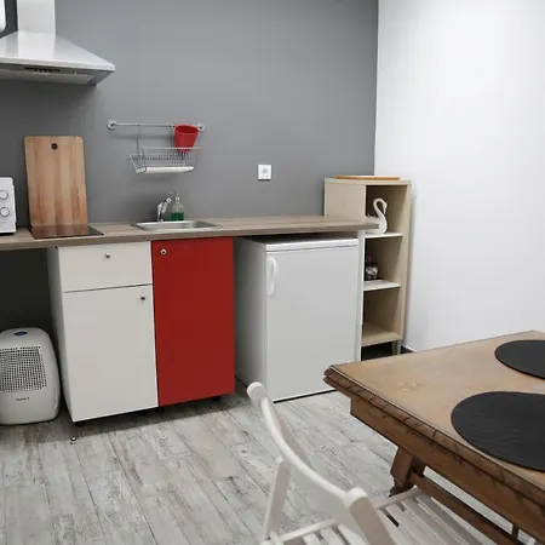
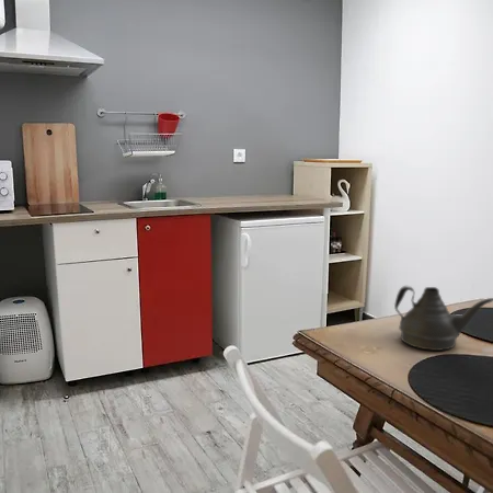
+ teapot (442, 317)
